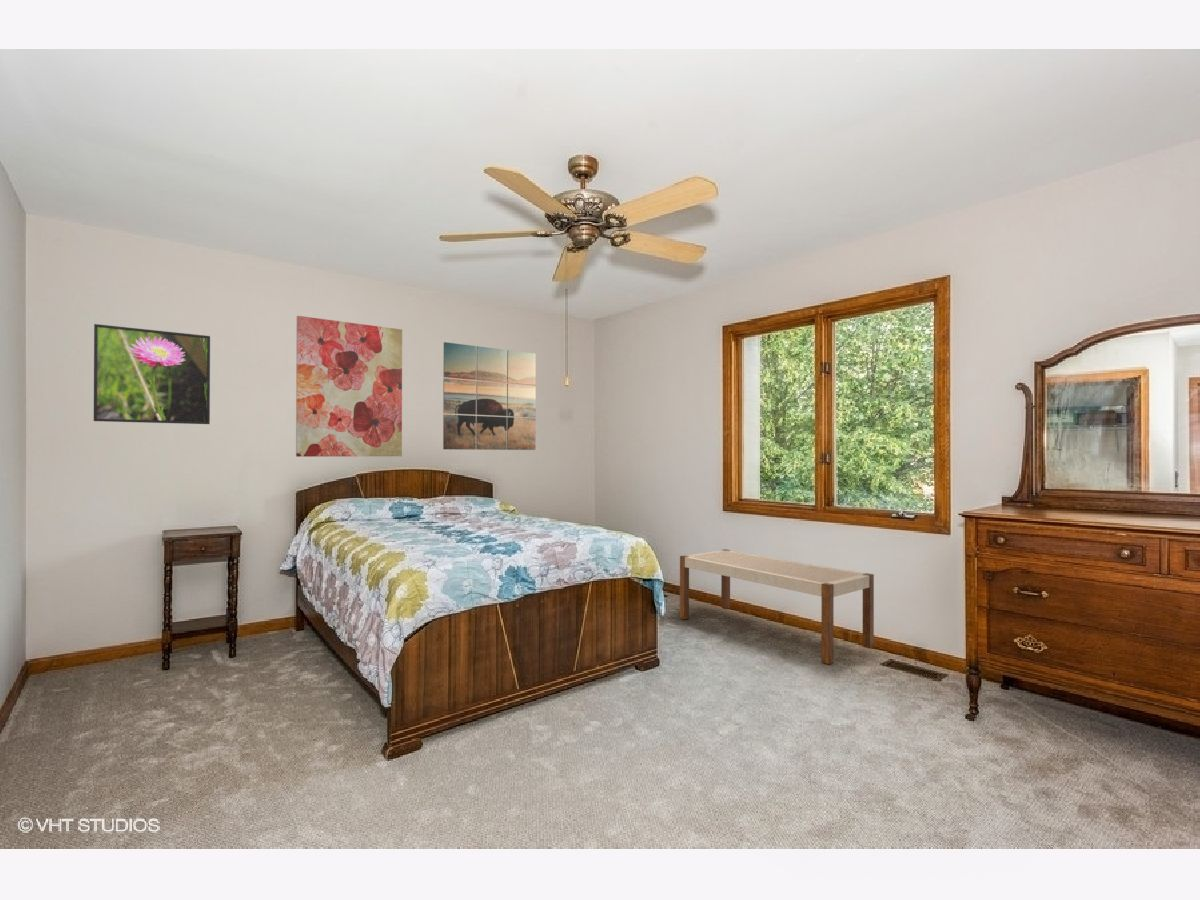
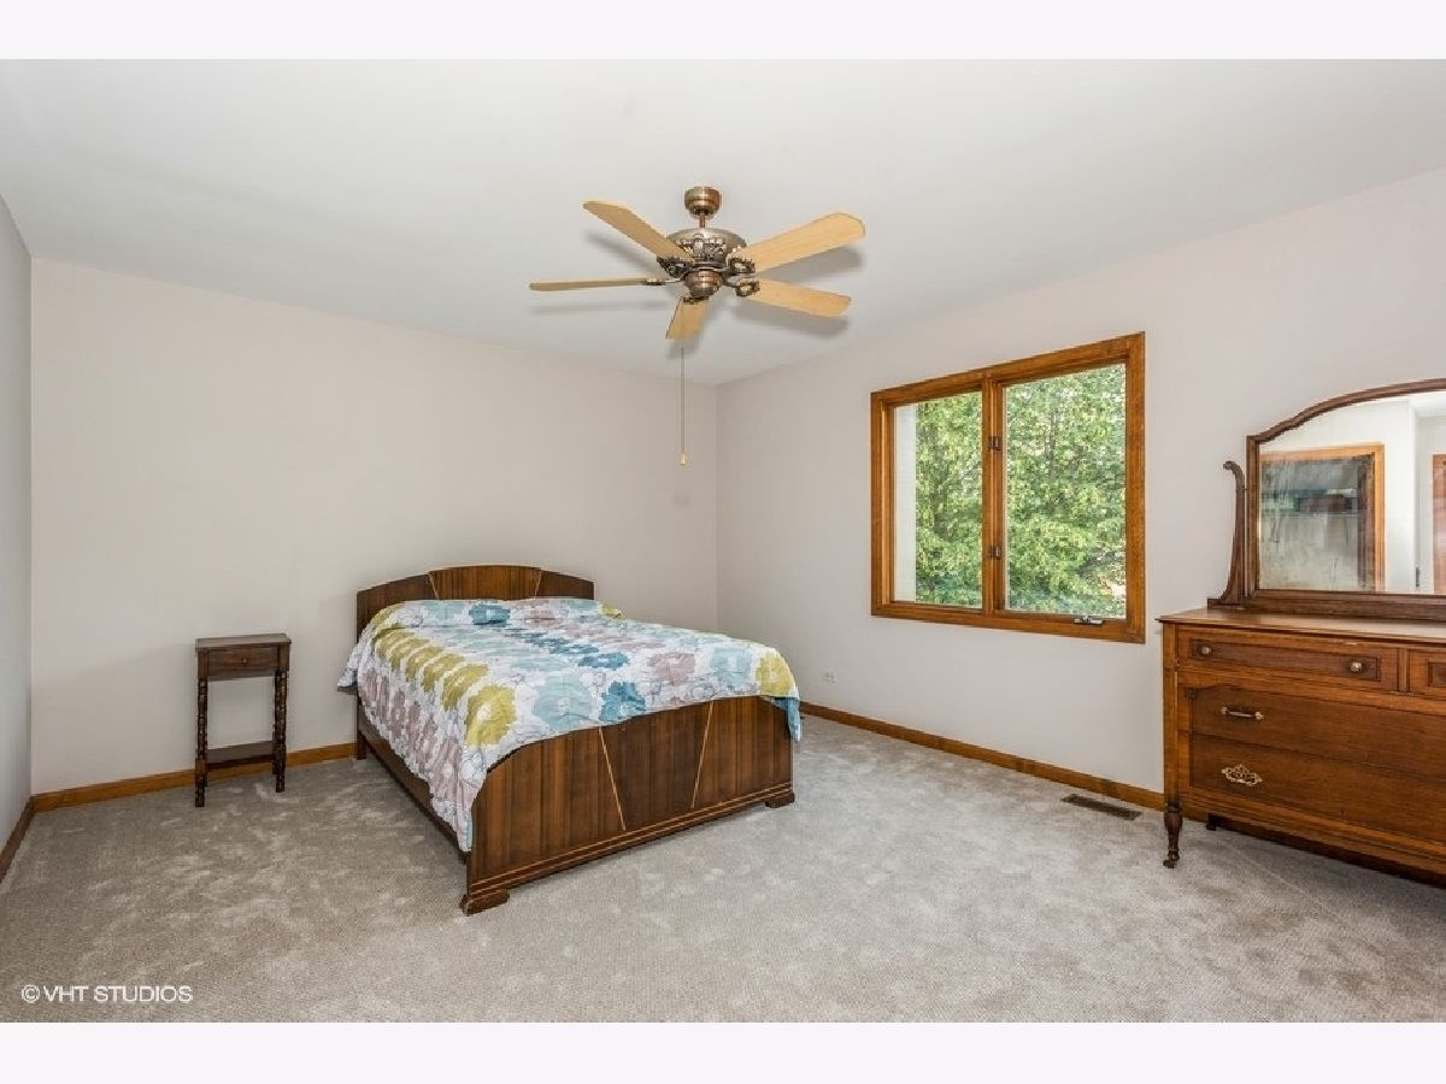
- bench (770, 585)
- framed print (154, 376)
- wall art (351, 389)
- wall art (491, 398)
